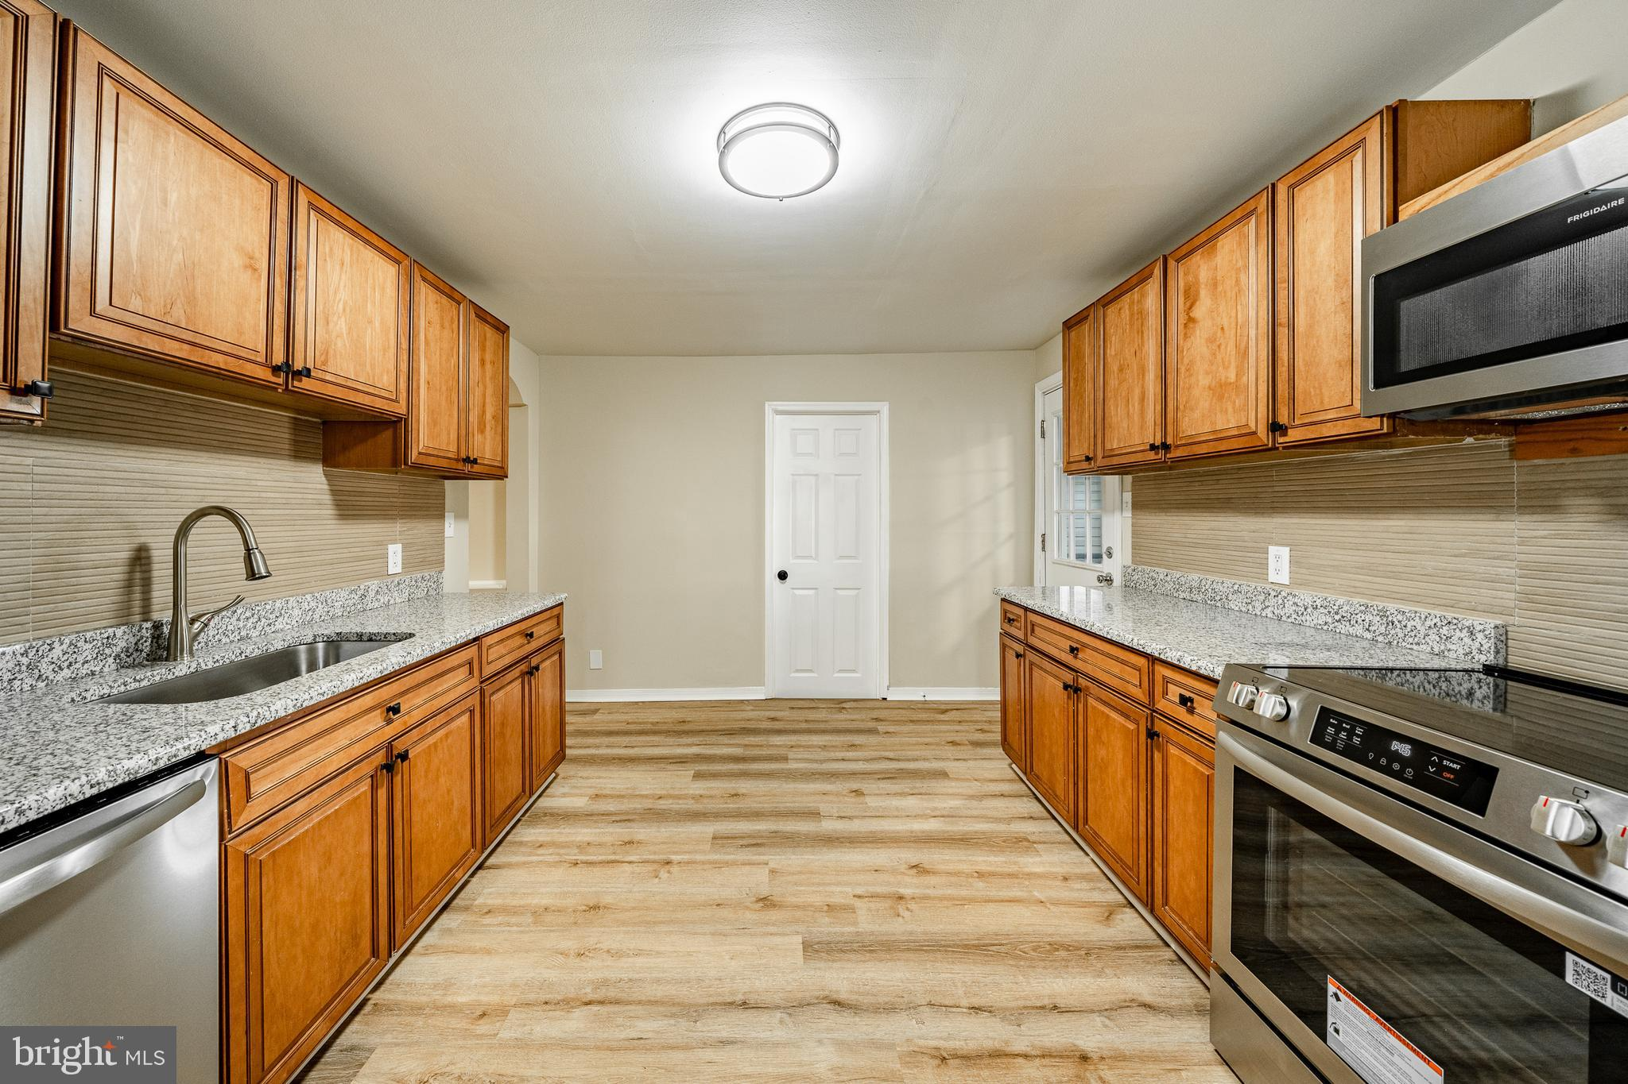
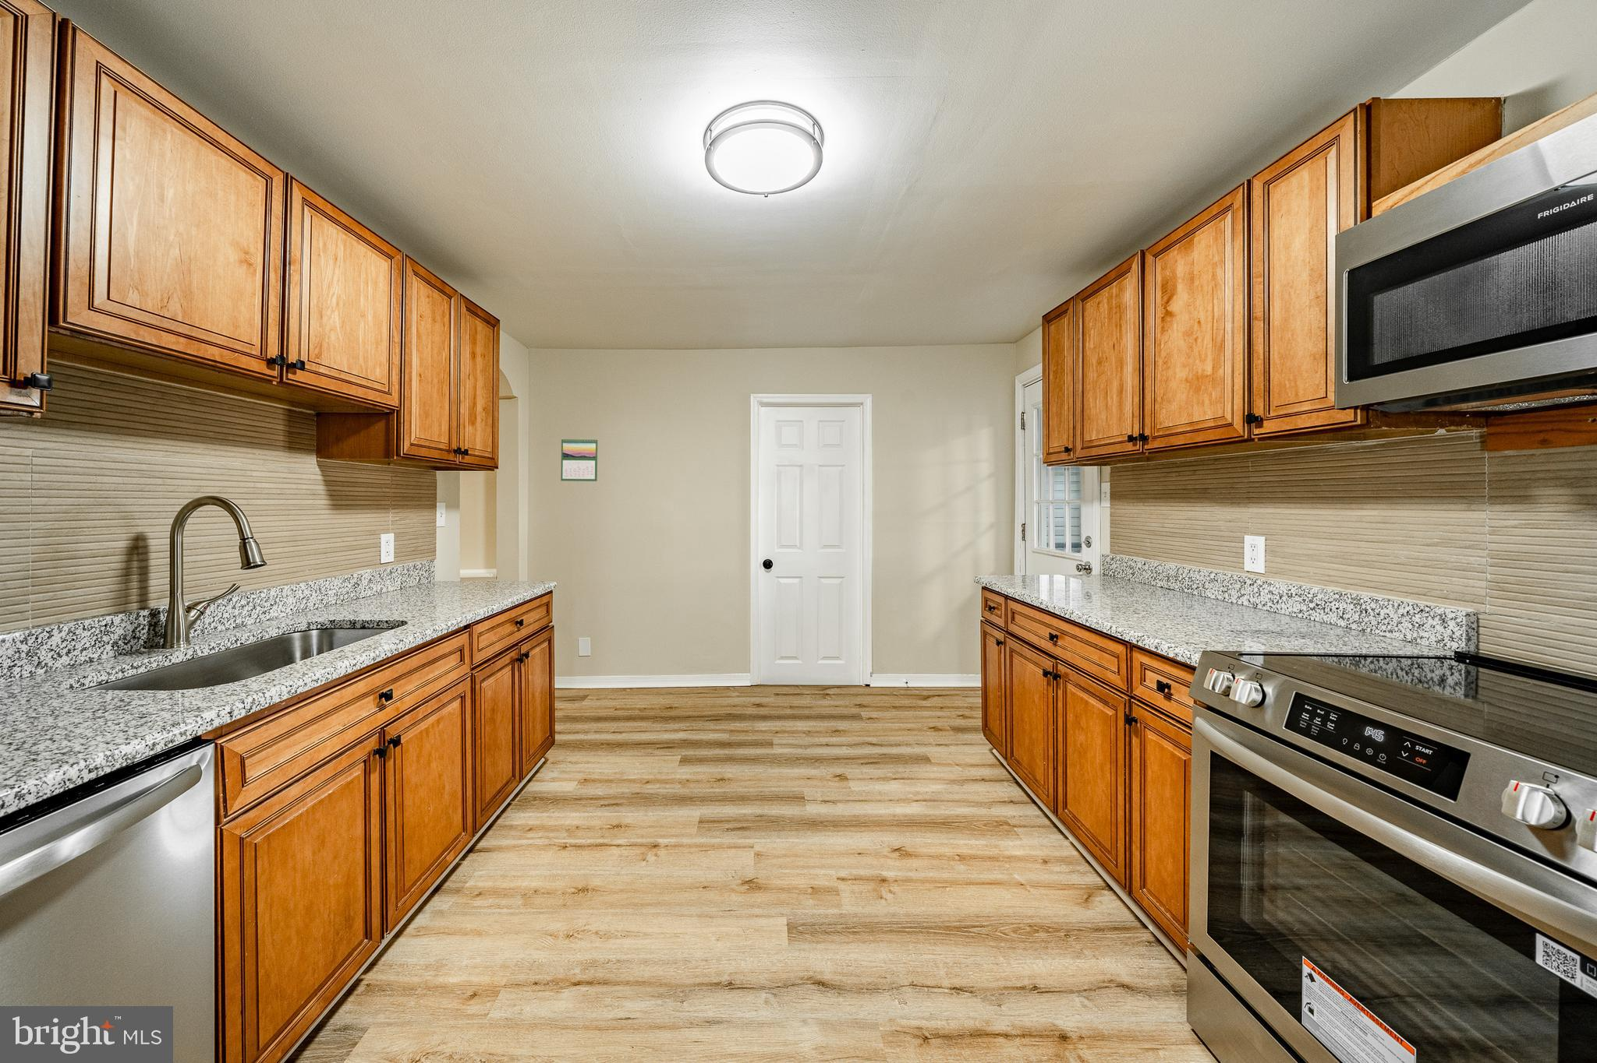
+ calendar (578, 459)
